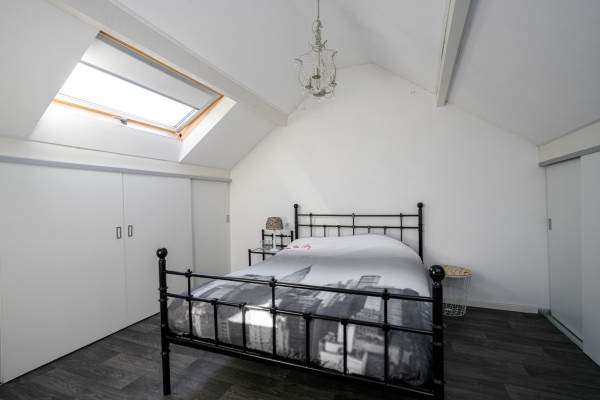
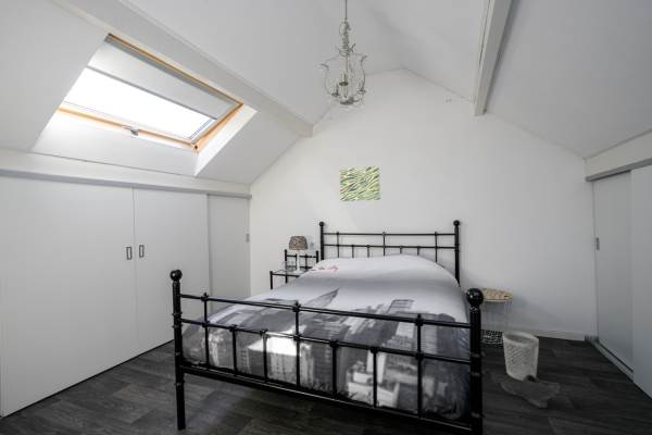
+ wastebasket (521, 356)
+ wall art (359, 184)
+ sneaker (528, 385)
